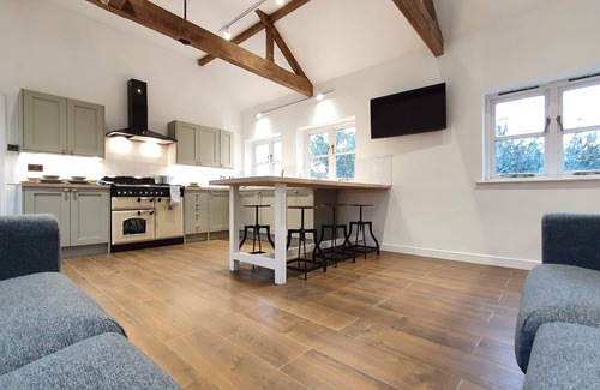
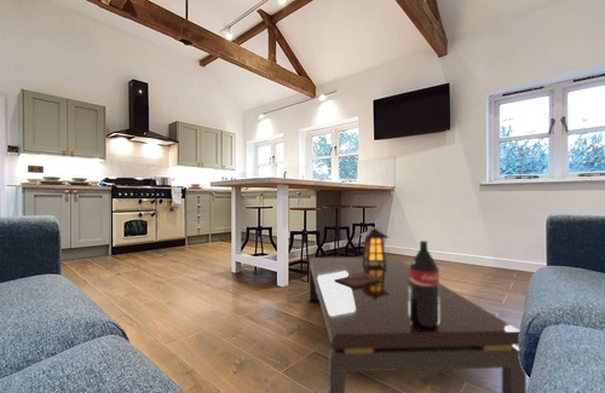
+ coffee table (376, 281)
